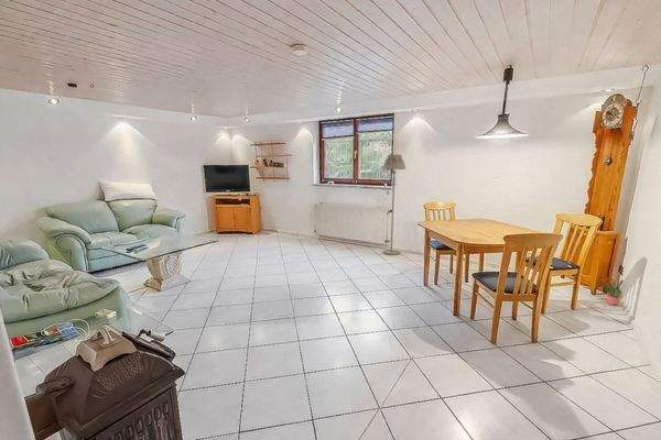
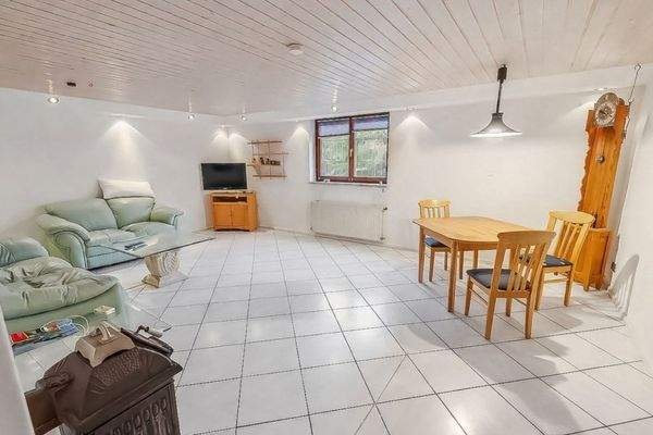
- potted plant (610, 292)
- floor lamp (392, 205)
